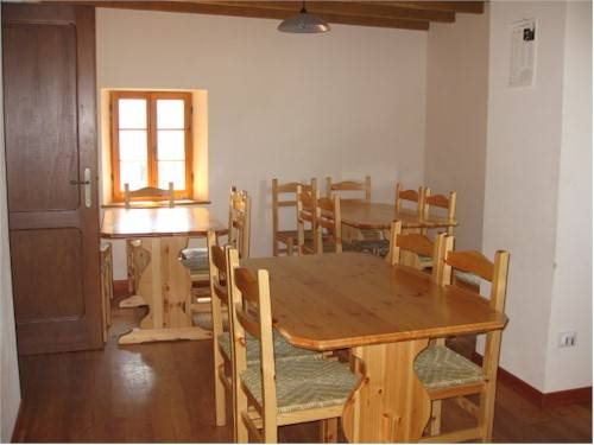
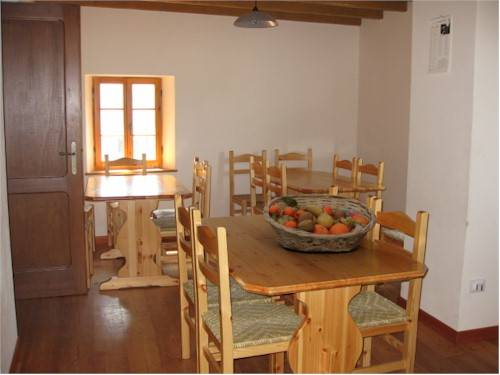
+ fruit basket (319, 221)
